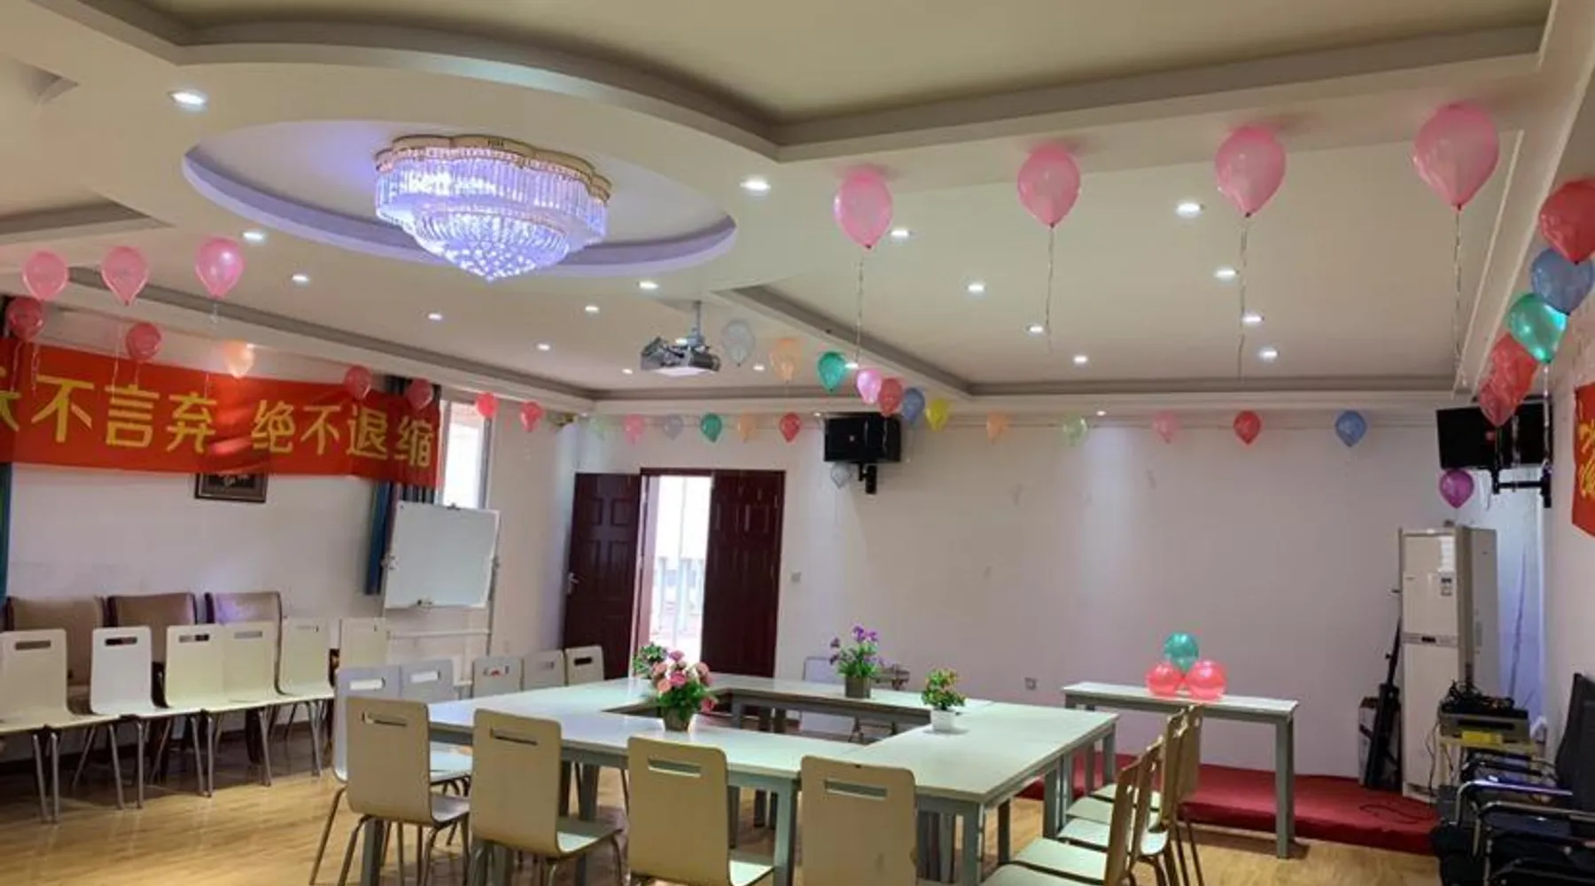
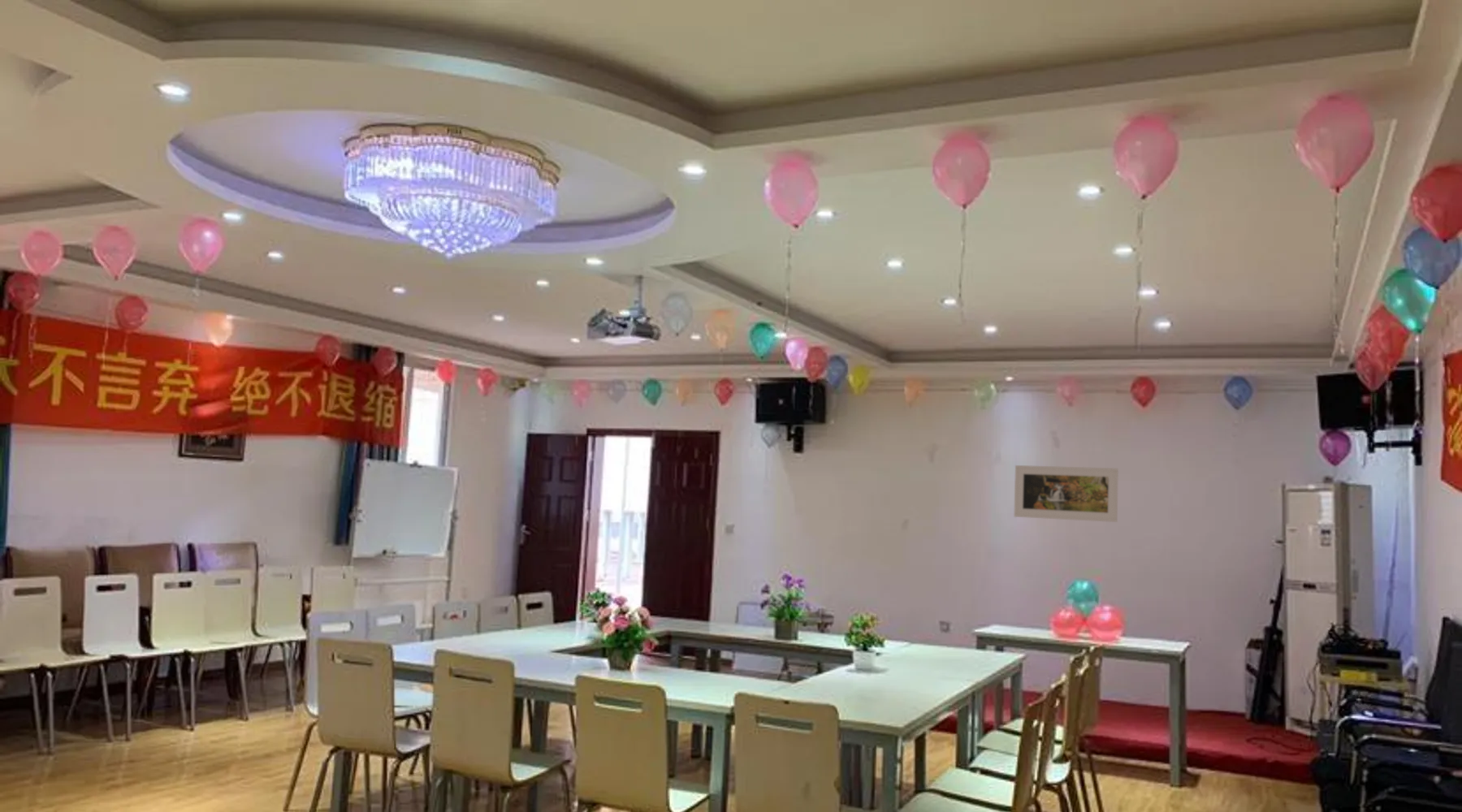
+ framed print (1065, 493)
